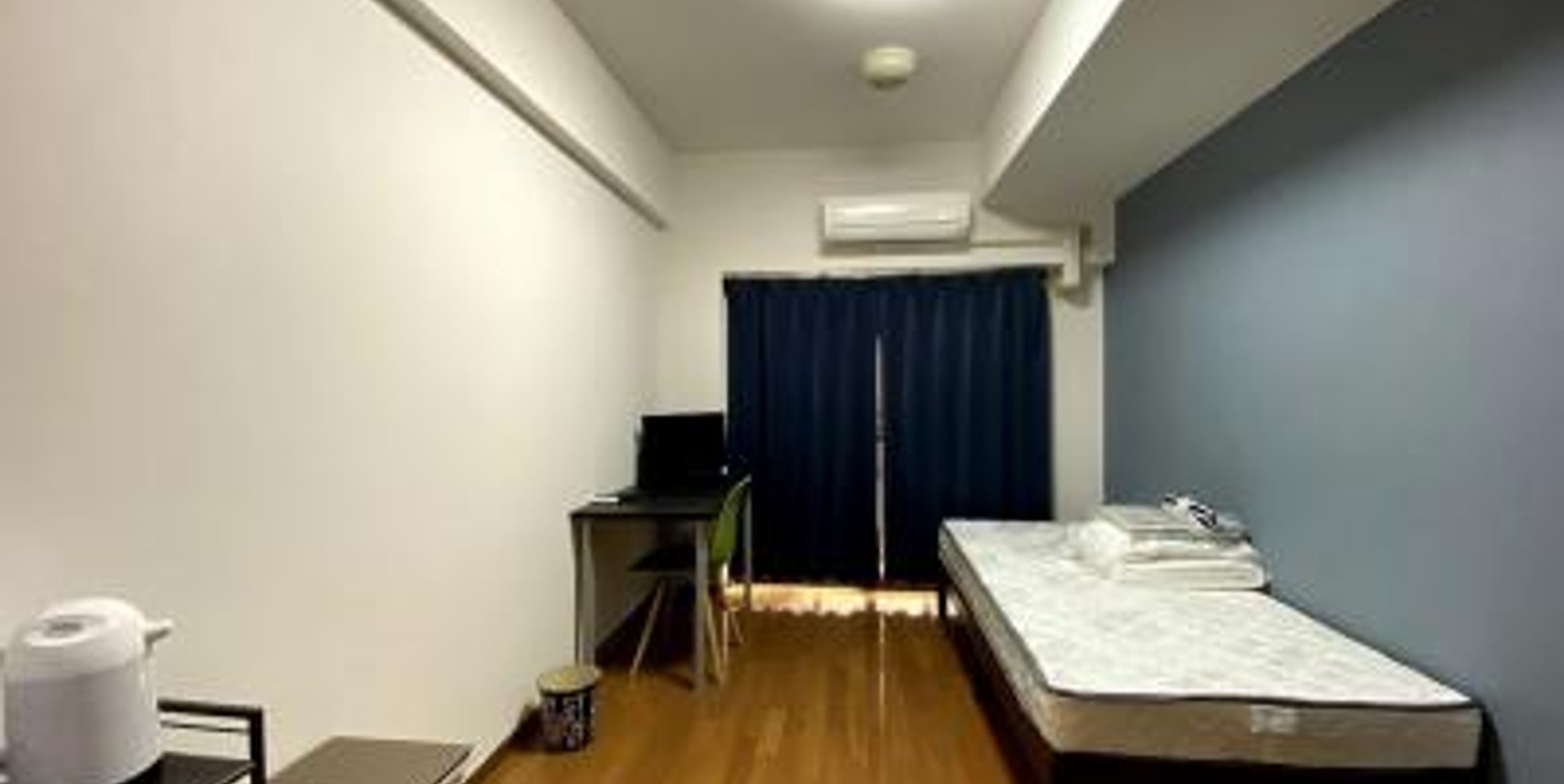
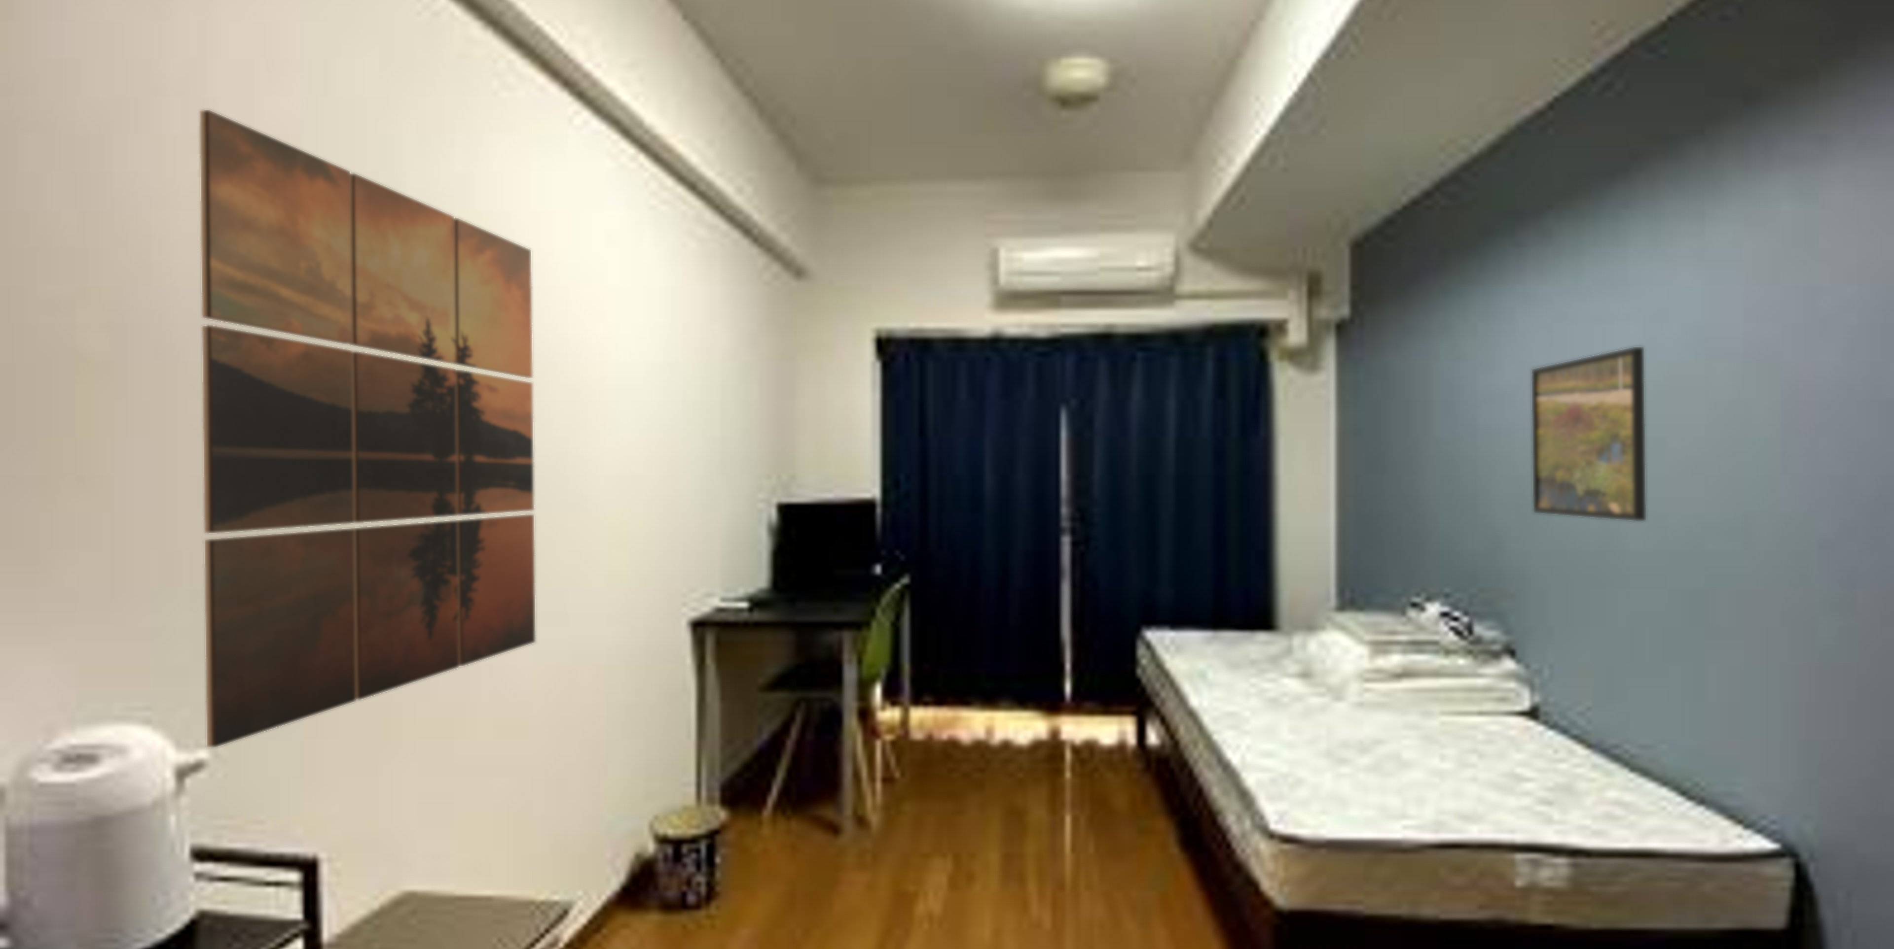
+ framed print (1583, 437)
+ wall art (407, 439)
